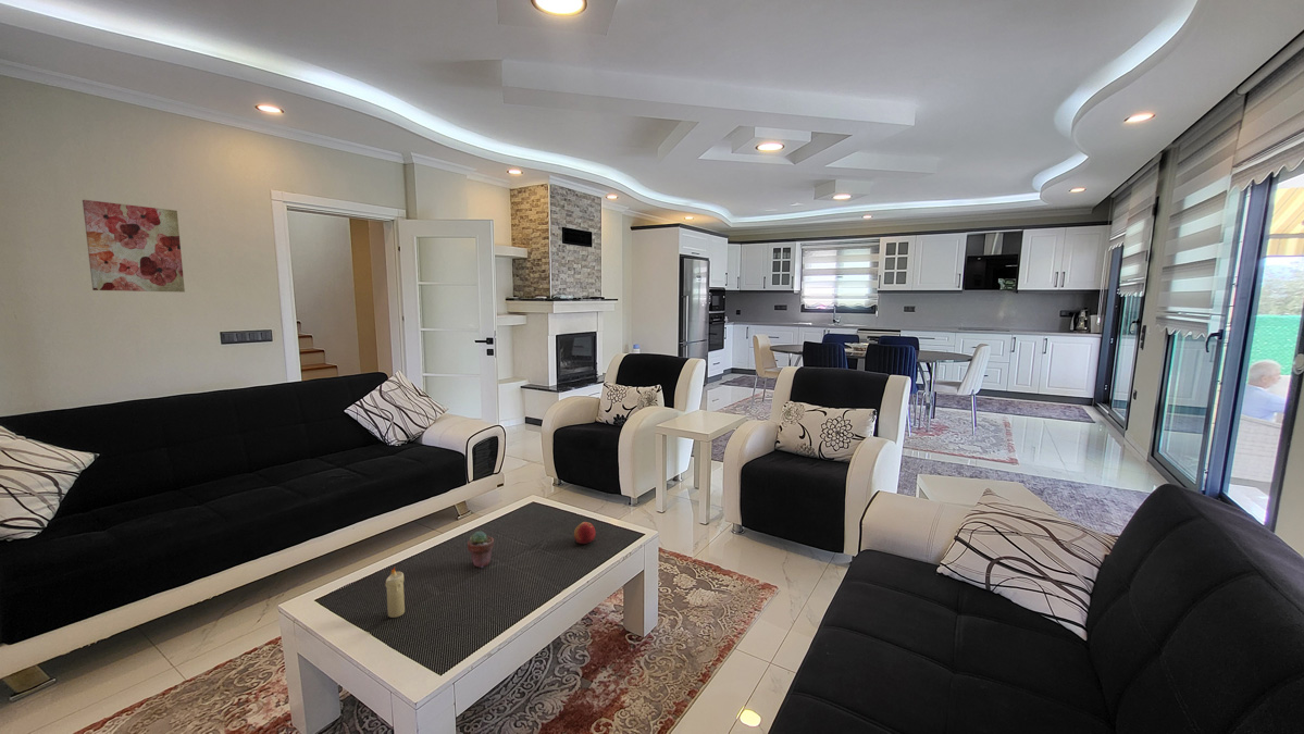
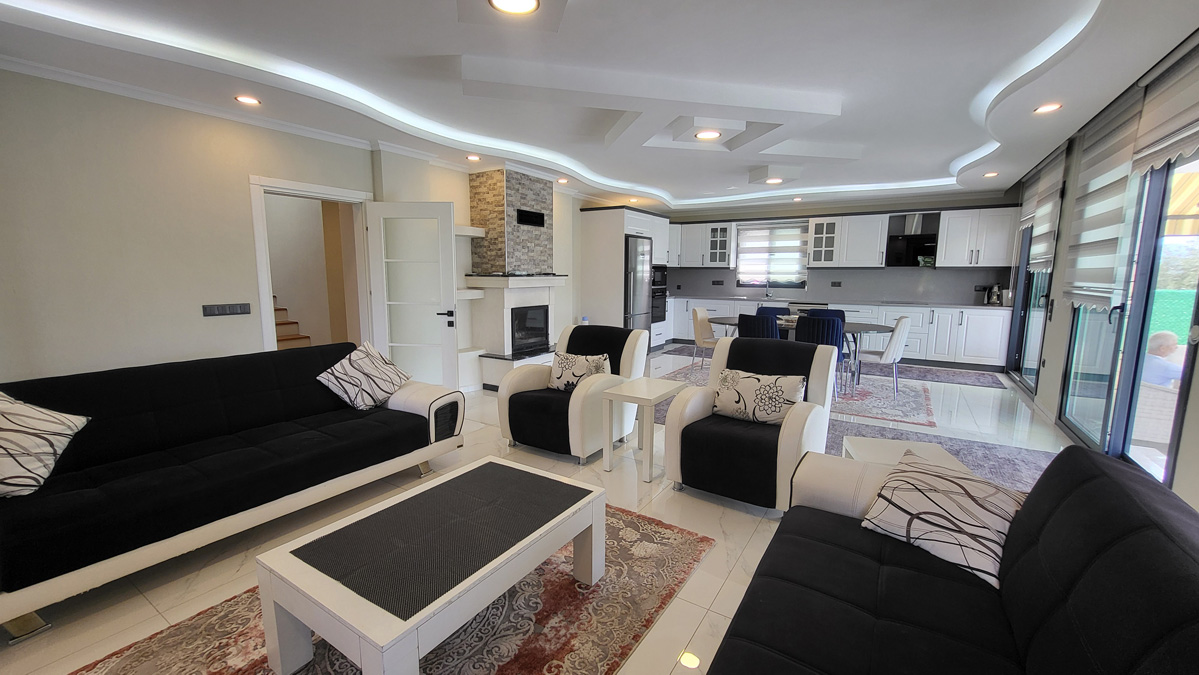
- potted succulent (481, 547)
- wall art (136, 248)
- apple (584, 532)
- candle (395, 590)
